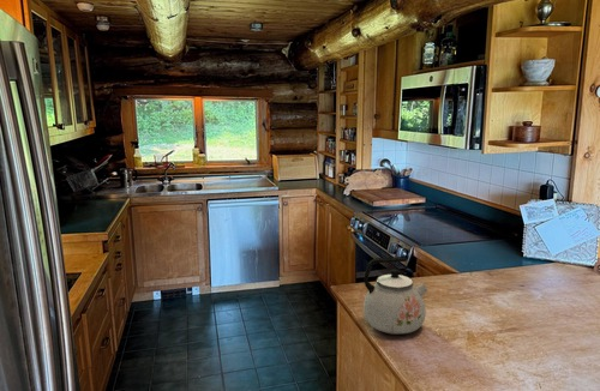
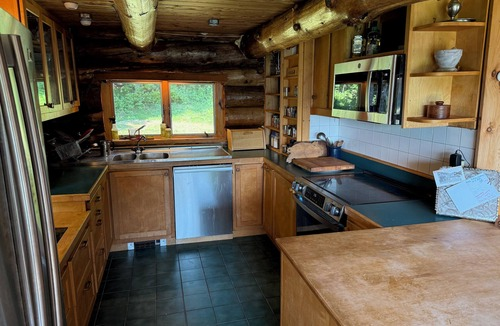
- kettle (395, 290)
